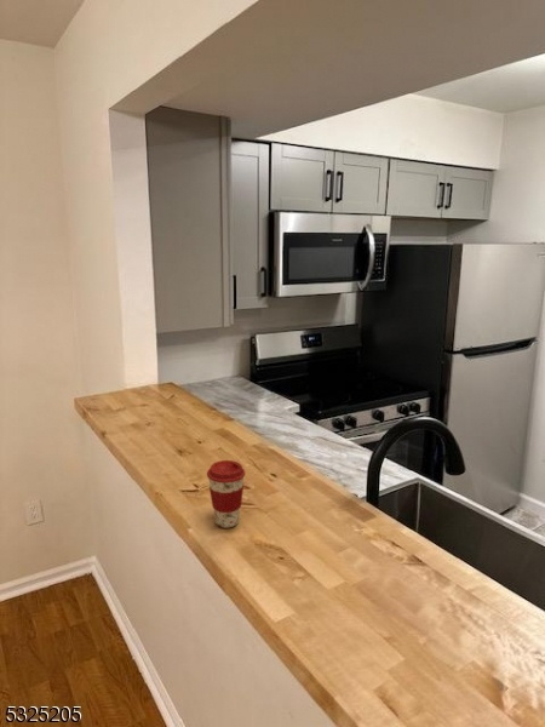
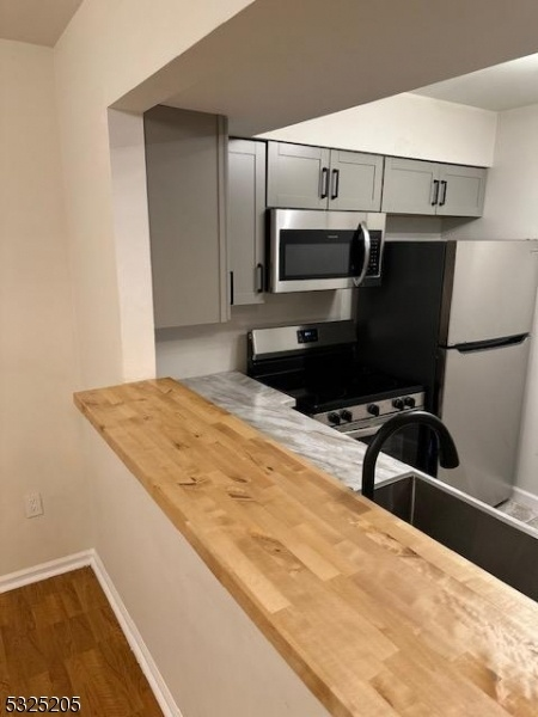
- coffee cup (226, 494)
